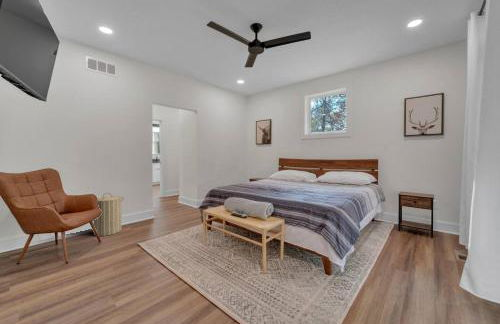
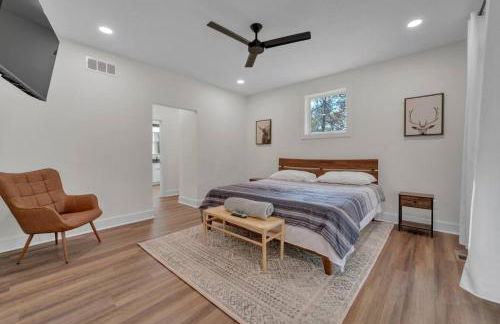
- laundry hamper (107, 212)
